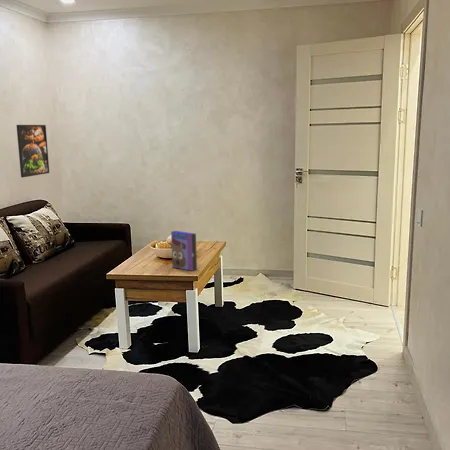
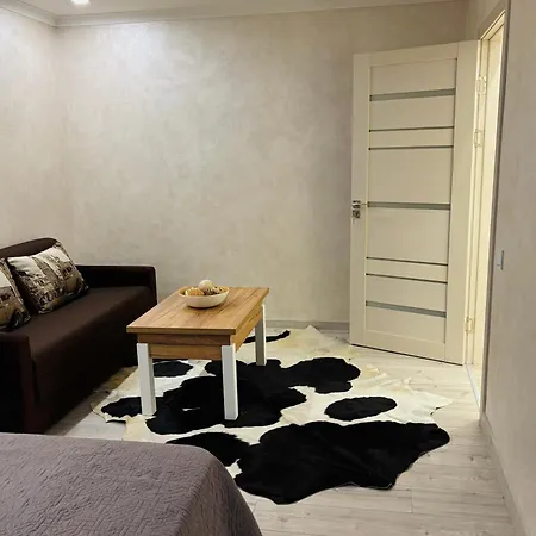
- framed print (33, 150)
- cereal box (183, 250)
